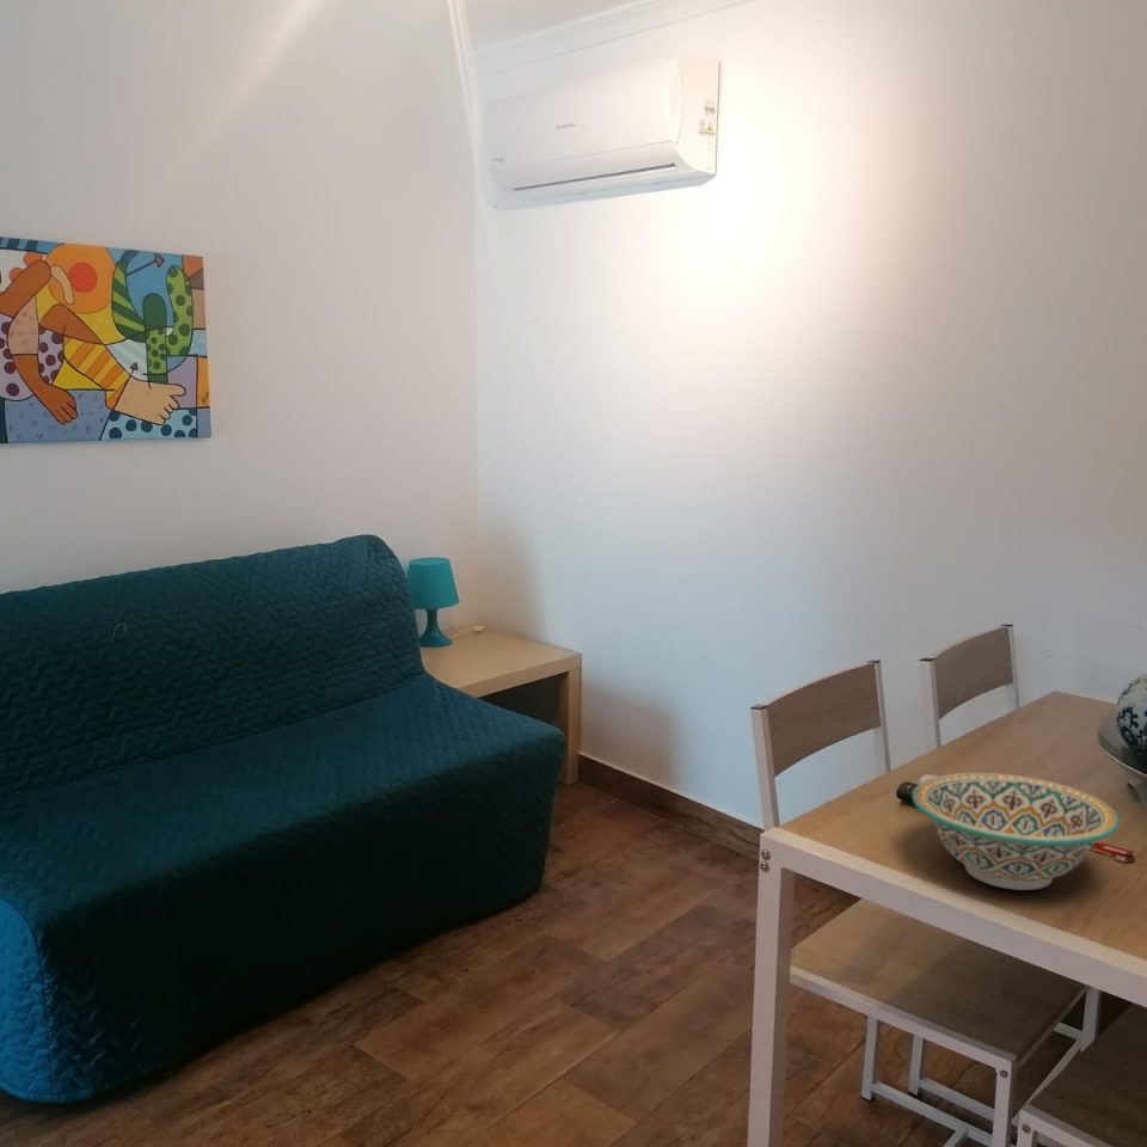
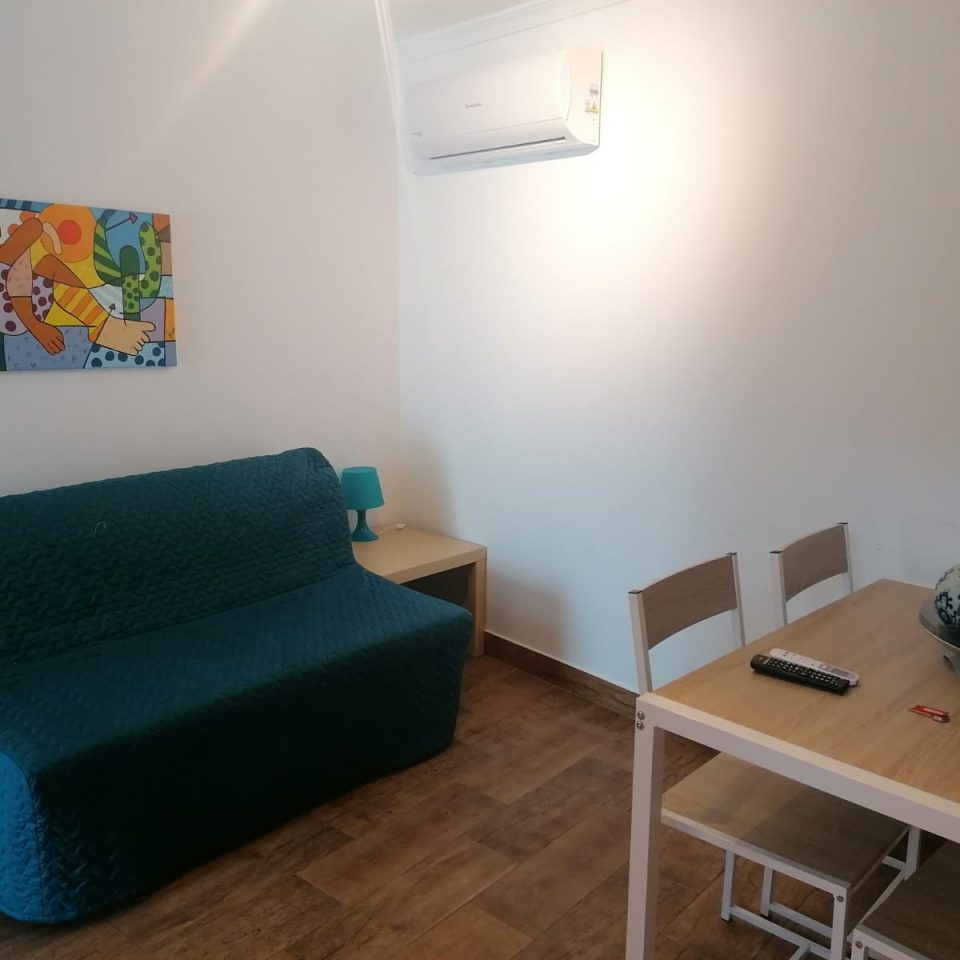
- ceramic bowl (1010, 836)
